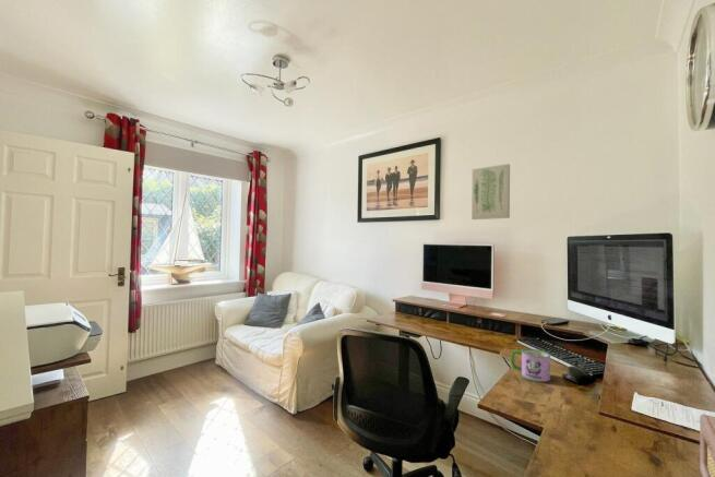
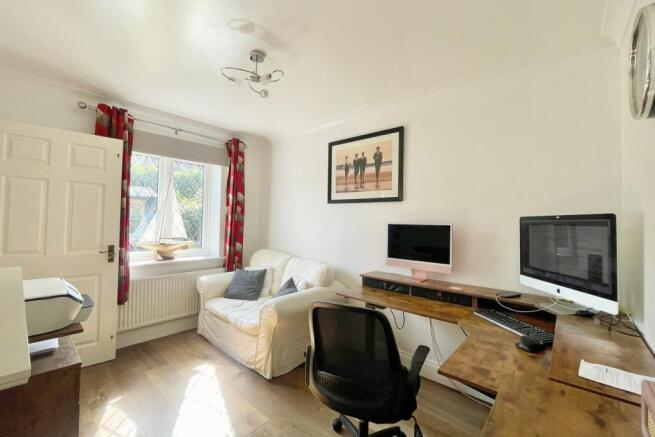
- wall art (490, 192)
- mug (529, 363)
